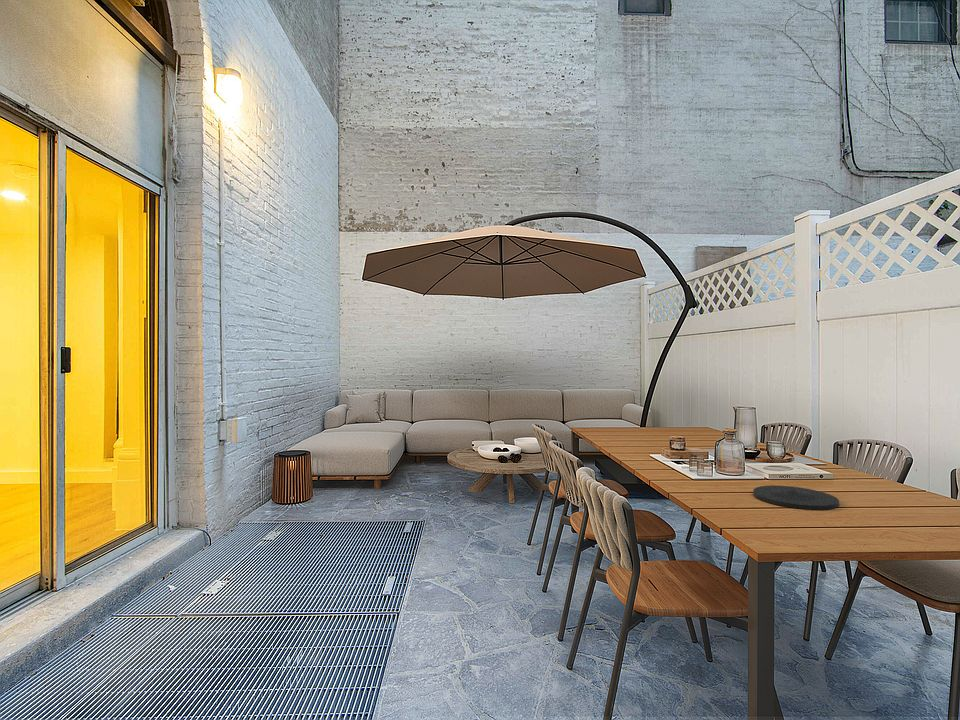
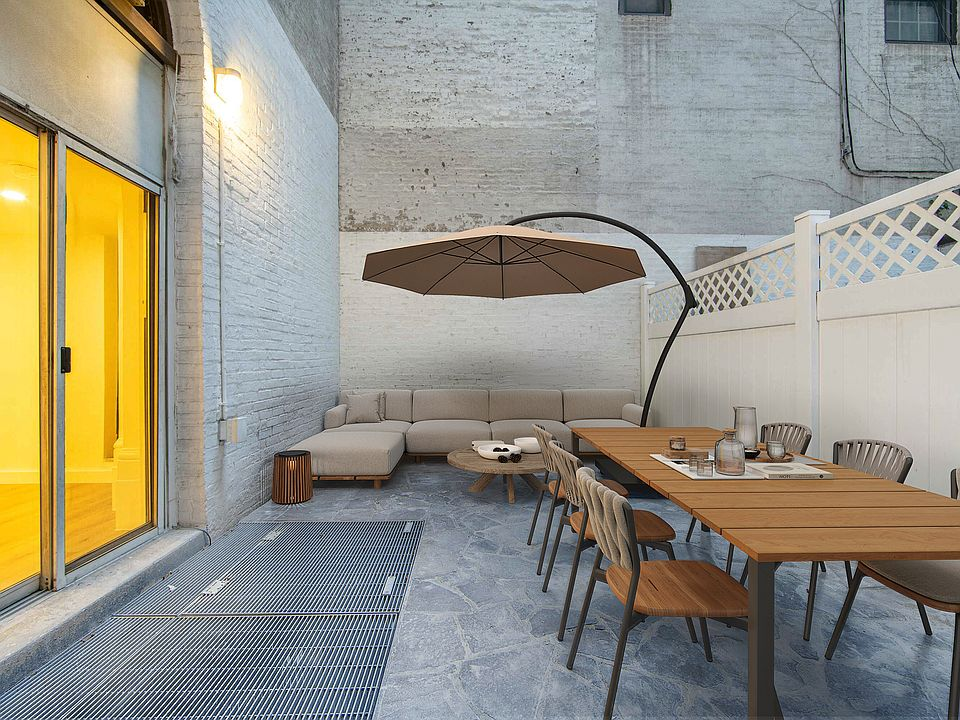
- plate (794, 494)
